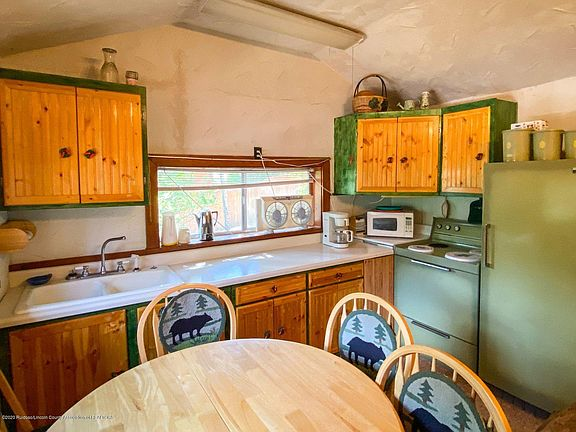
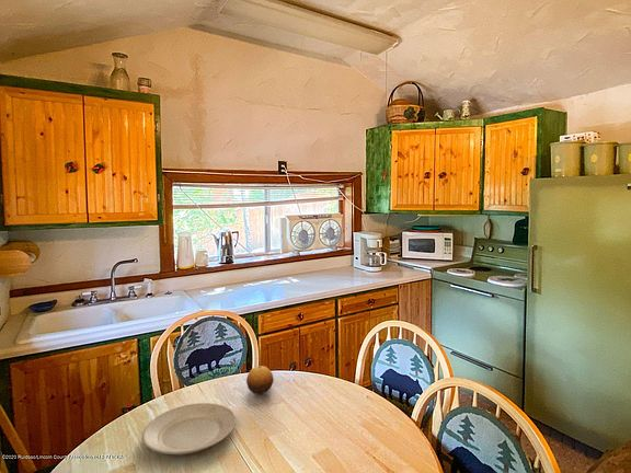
+ plate (191, 430)
+ fruit (260, 379)
